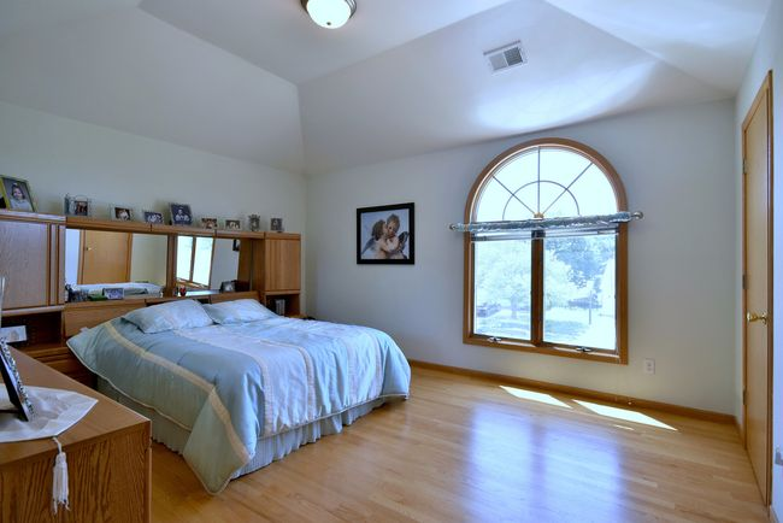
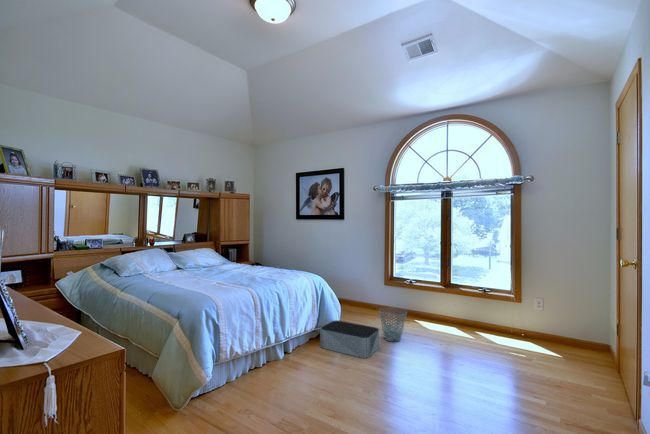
+ storage bin (349, 337)
+ waste basket (392, 325)
